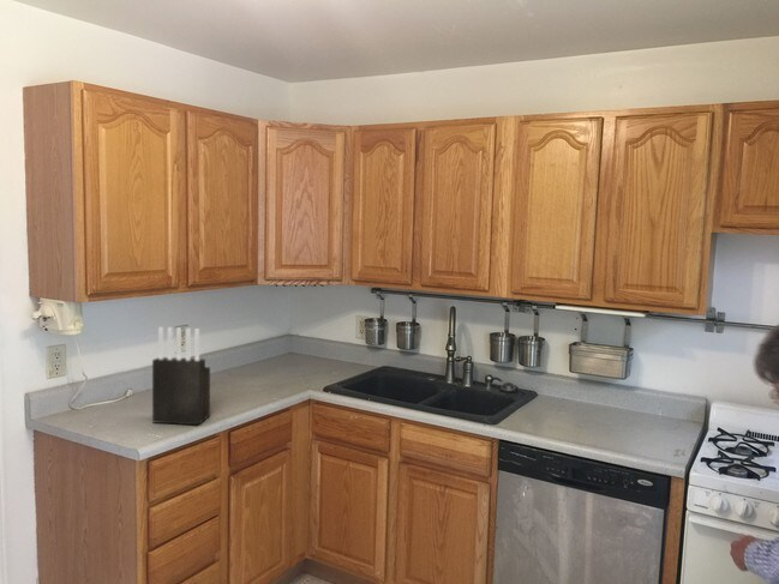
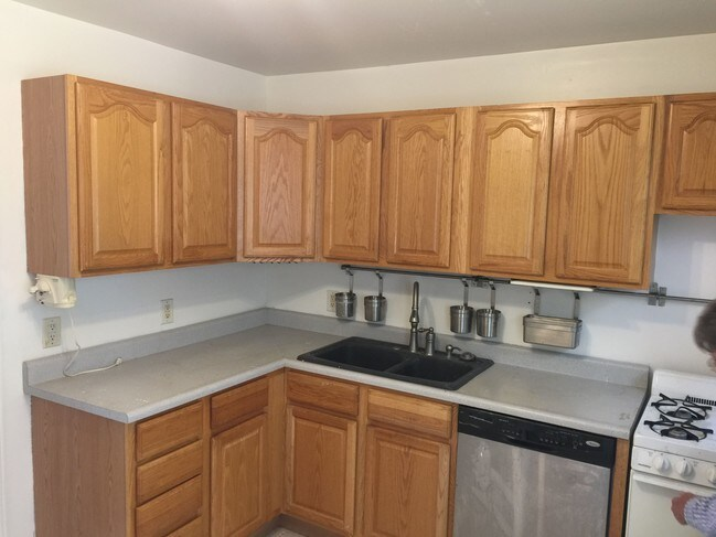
- knife block (182, 373)
